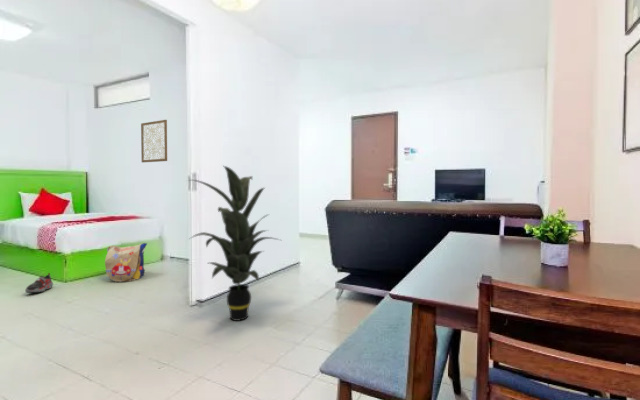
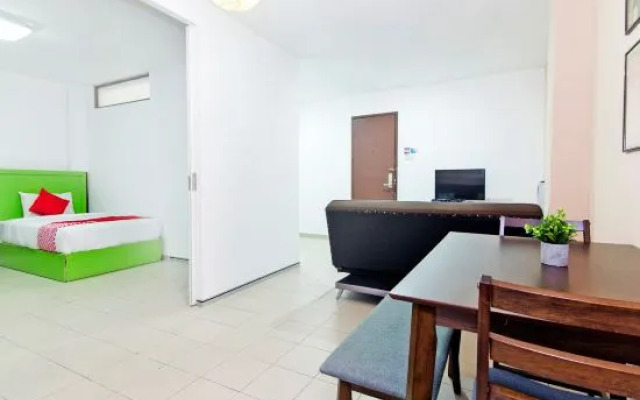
- shoe (40, 283)
- wall art (155, 141)
- indoor plant (232, 243)
- backpack (126, 260)
